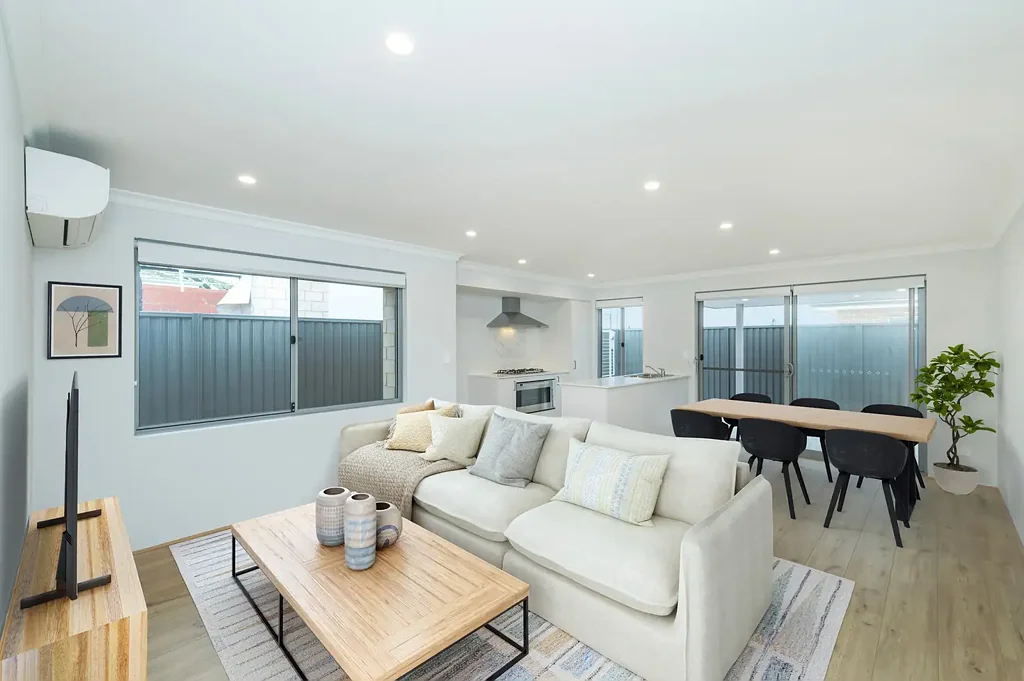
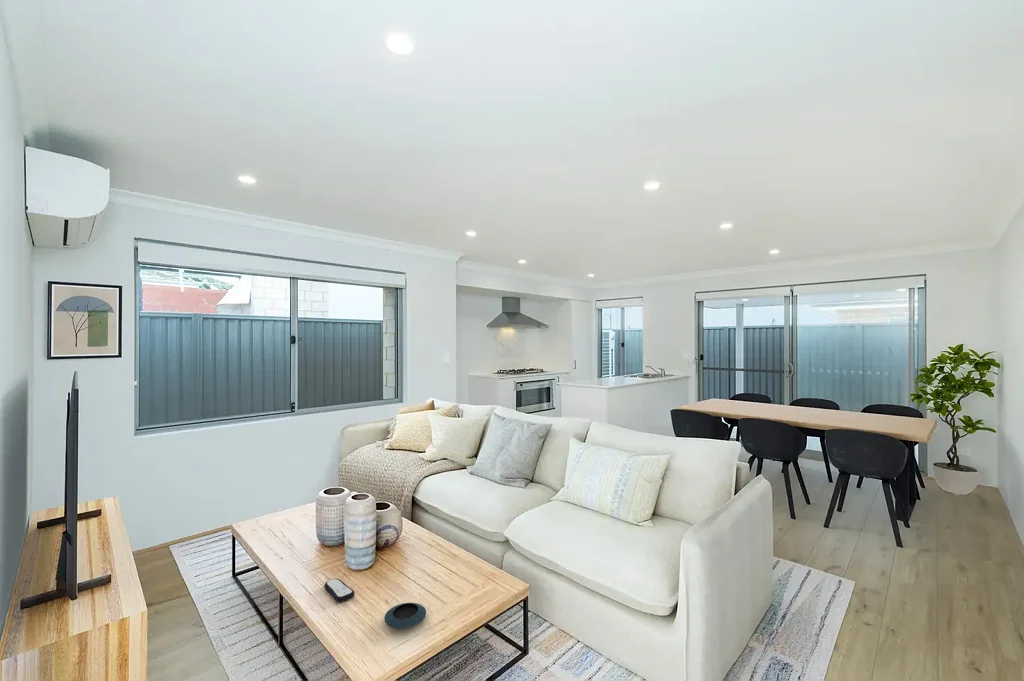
+ remote control (338, 589)
+ saucer (405, 613)
